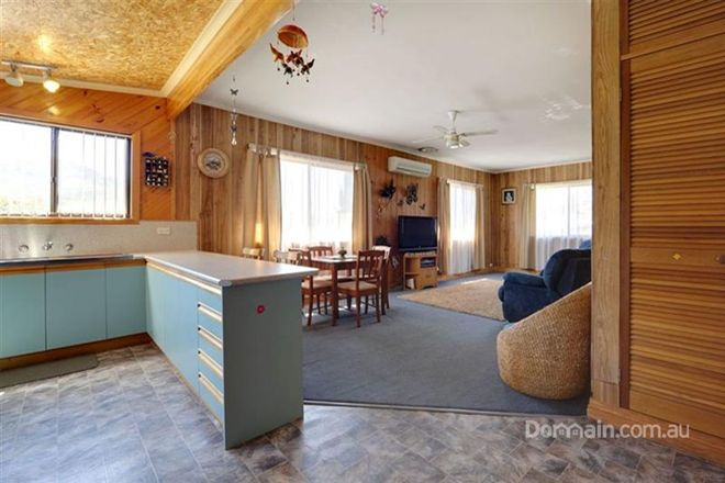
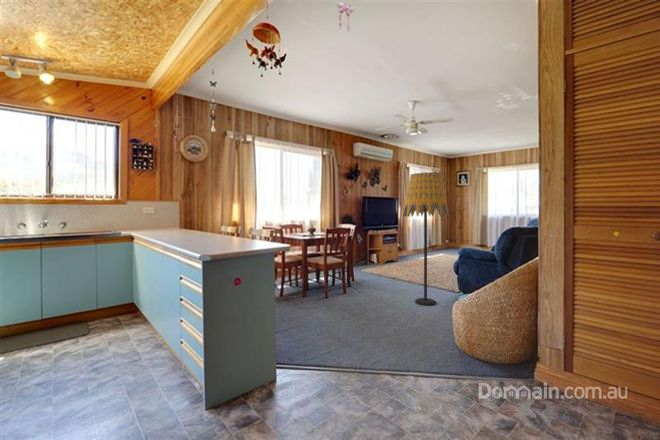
+ floor lamp (425, 238)
